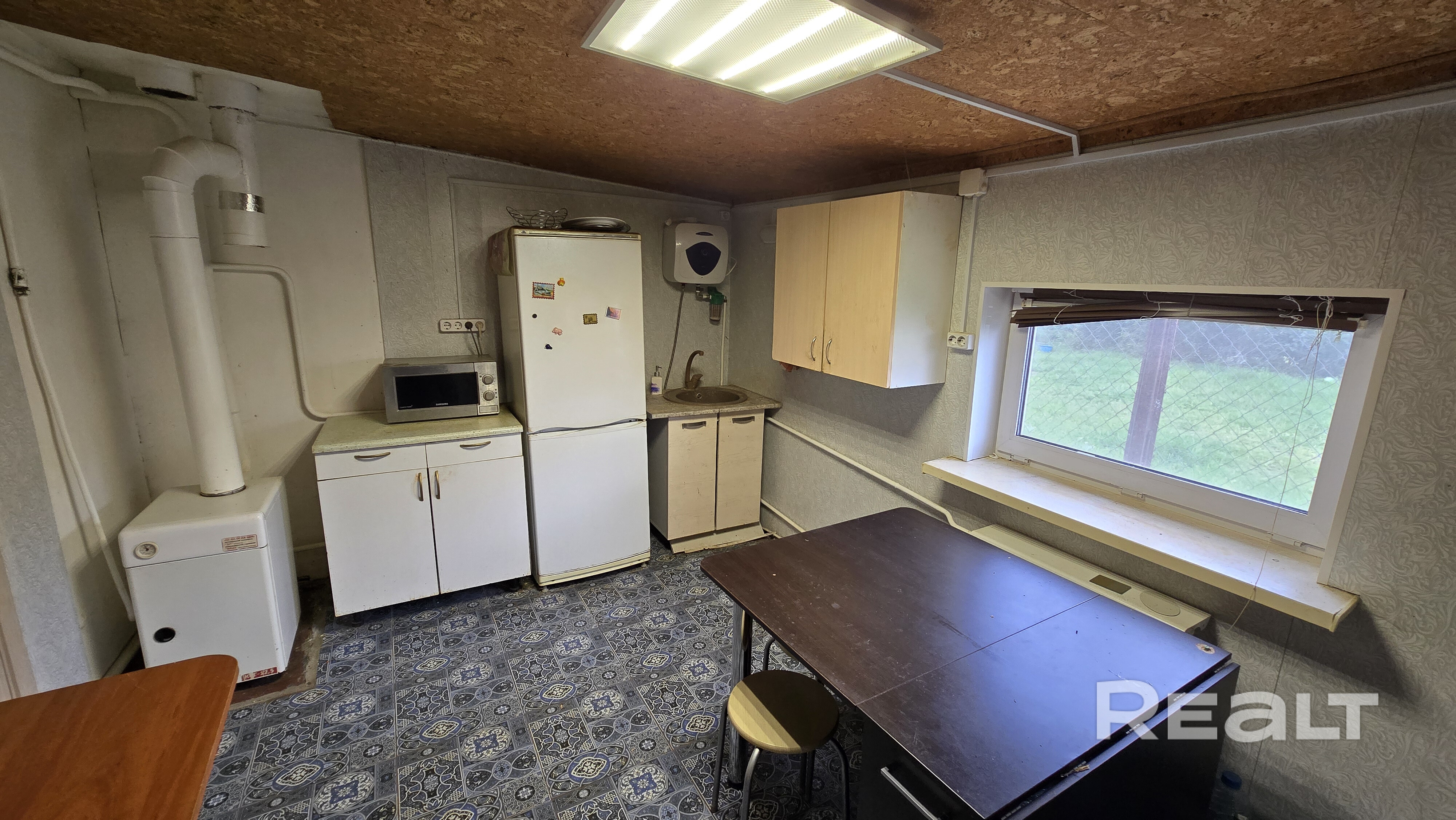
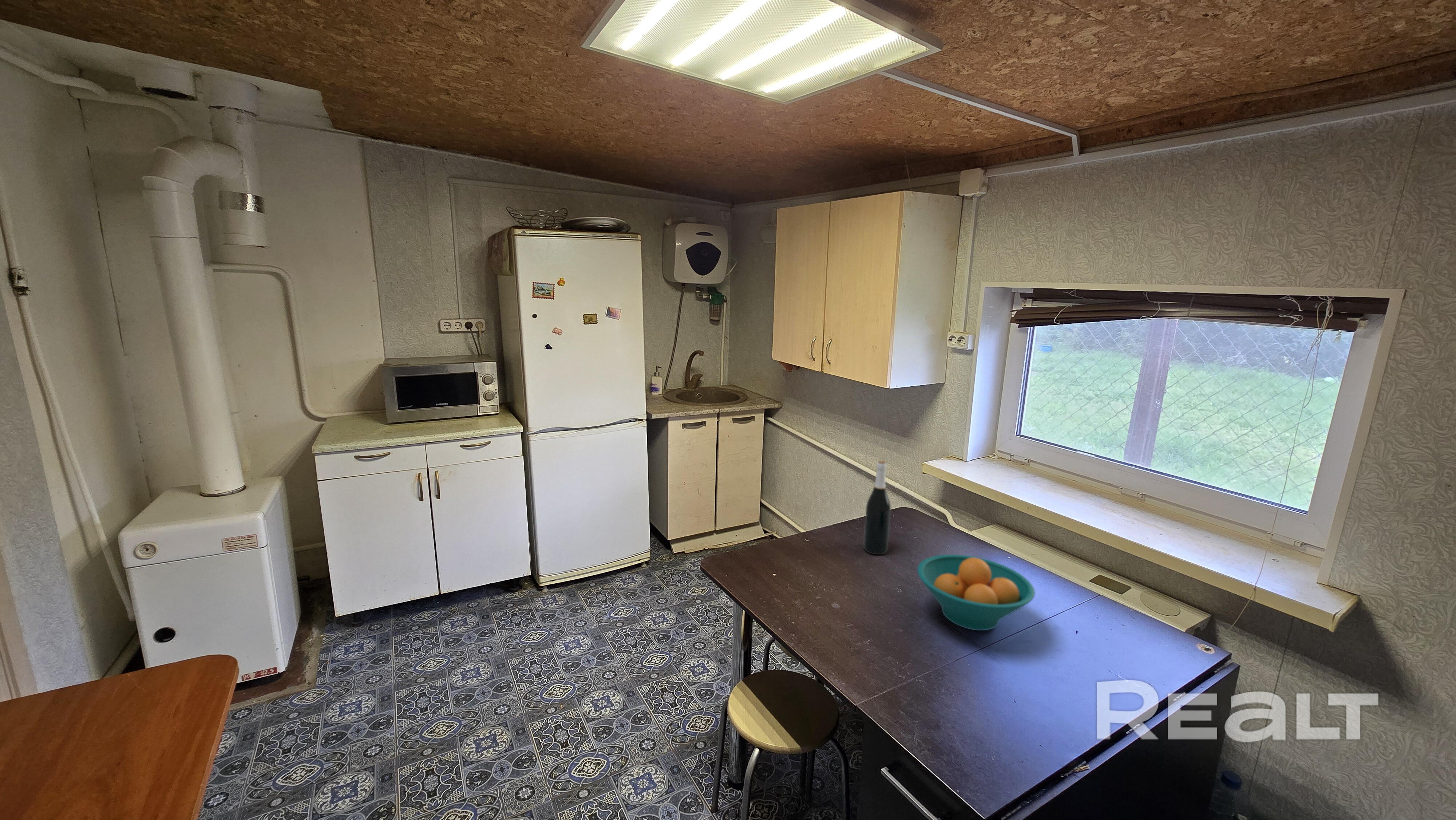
+ fruit bowl (973, 589)
+ wine bottle (878, 506)
